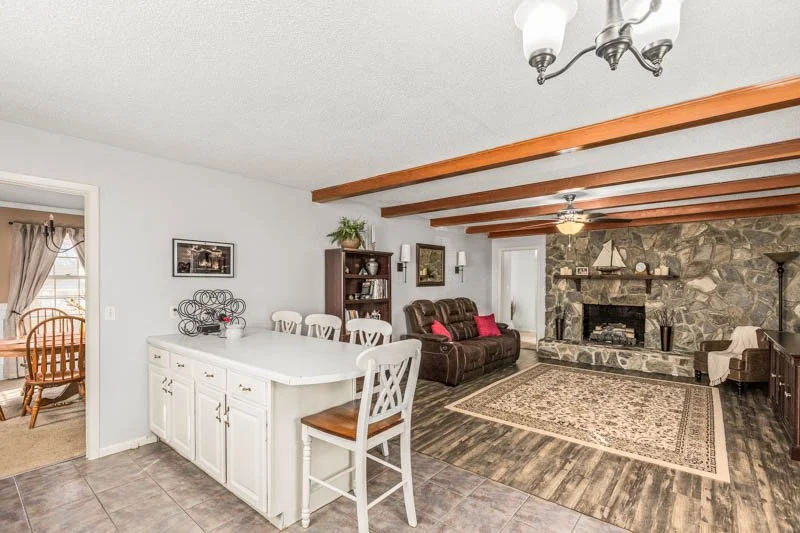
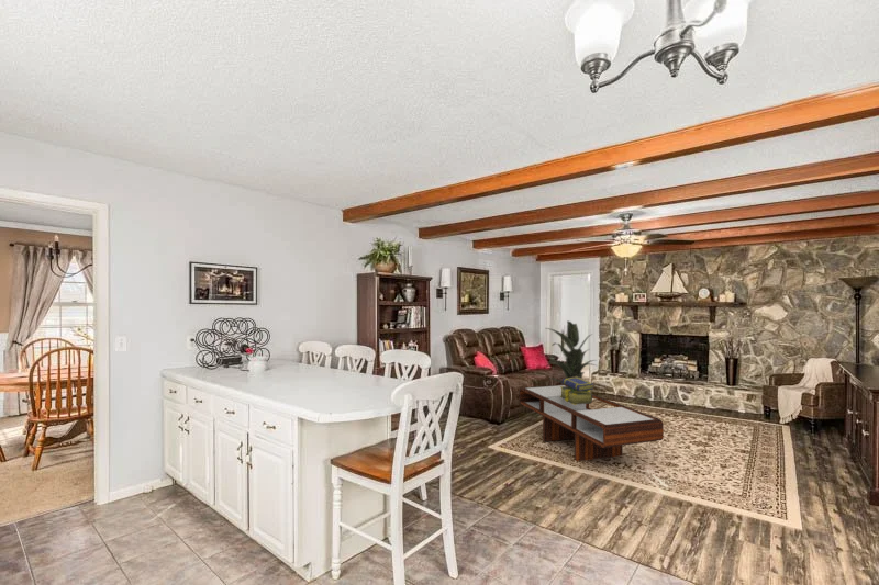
+ coffee table (580, 424)
+ indoor plant (569, 367)
+ stack of books (577, 389)
